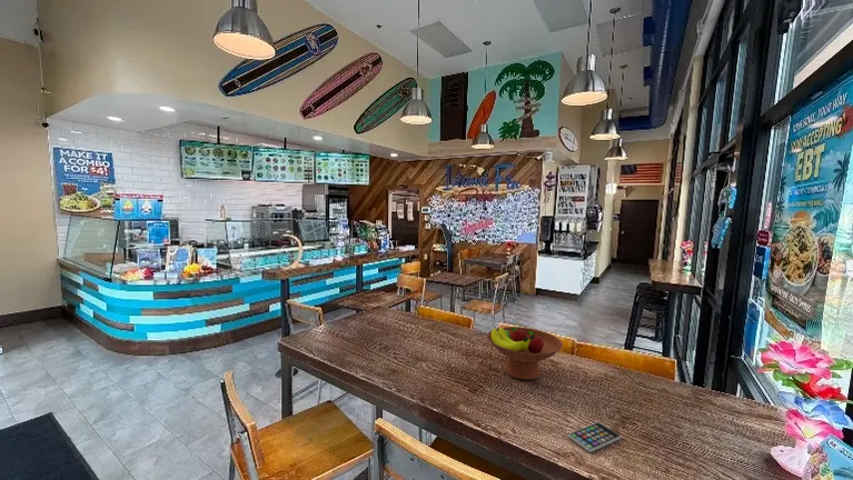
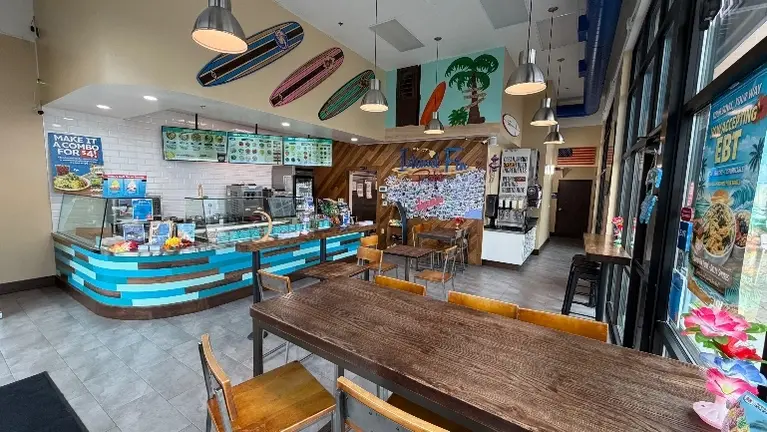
- smartphone (594, 436)
- fruit bowl (523, 349)
